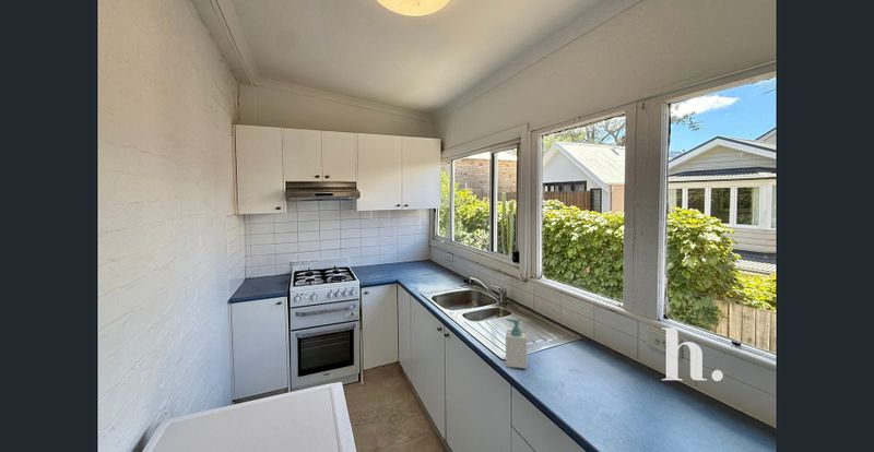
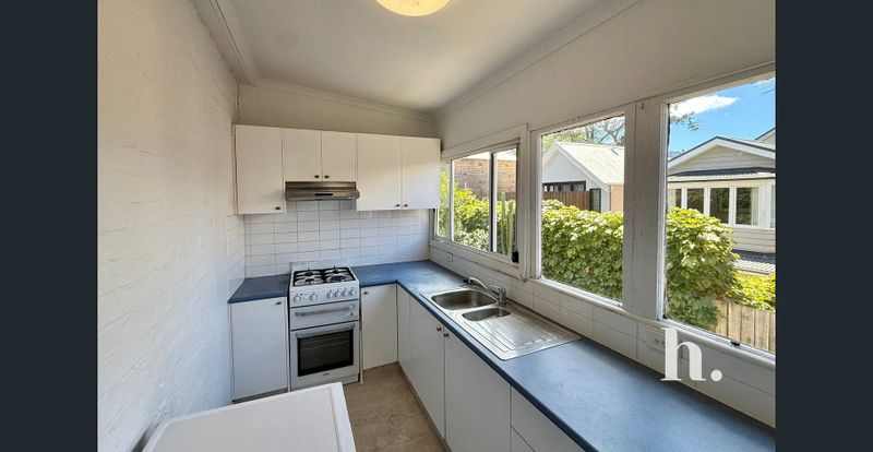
- soap bottle (516, 341)
